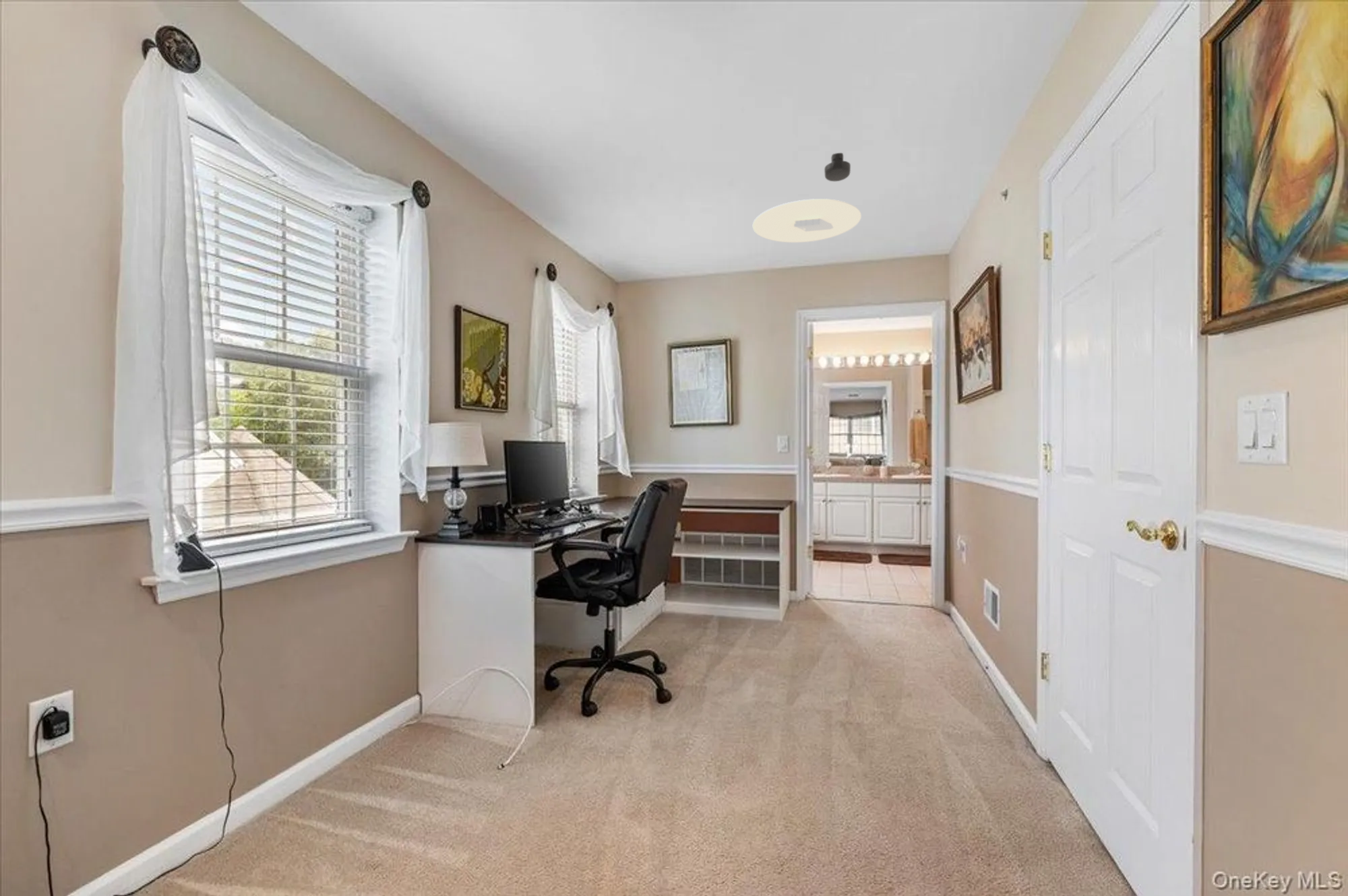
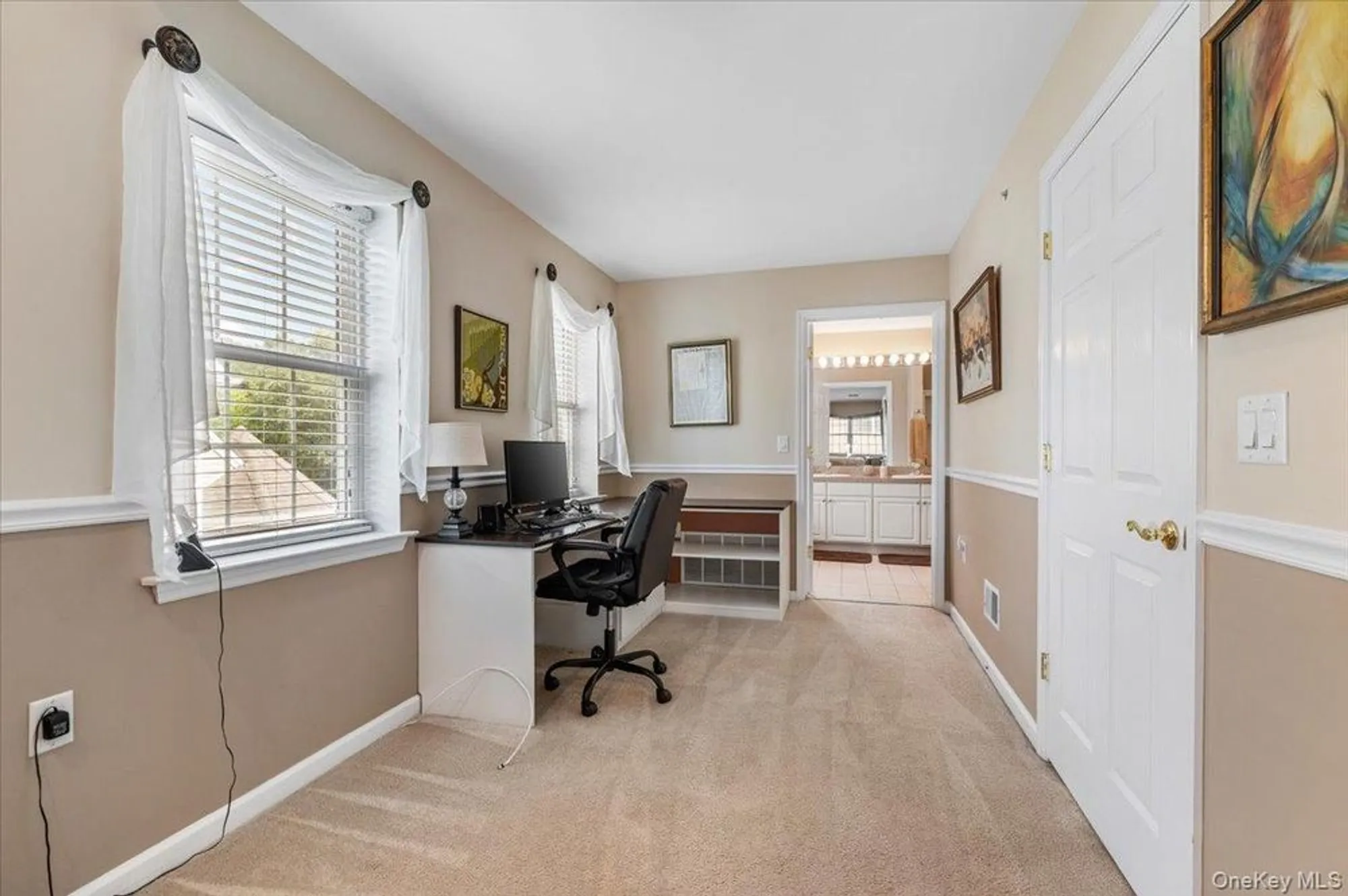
- ceiling light (805, 218)
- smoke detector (837, 166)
